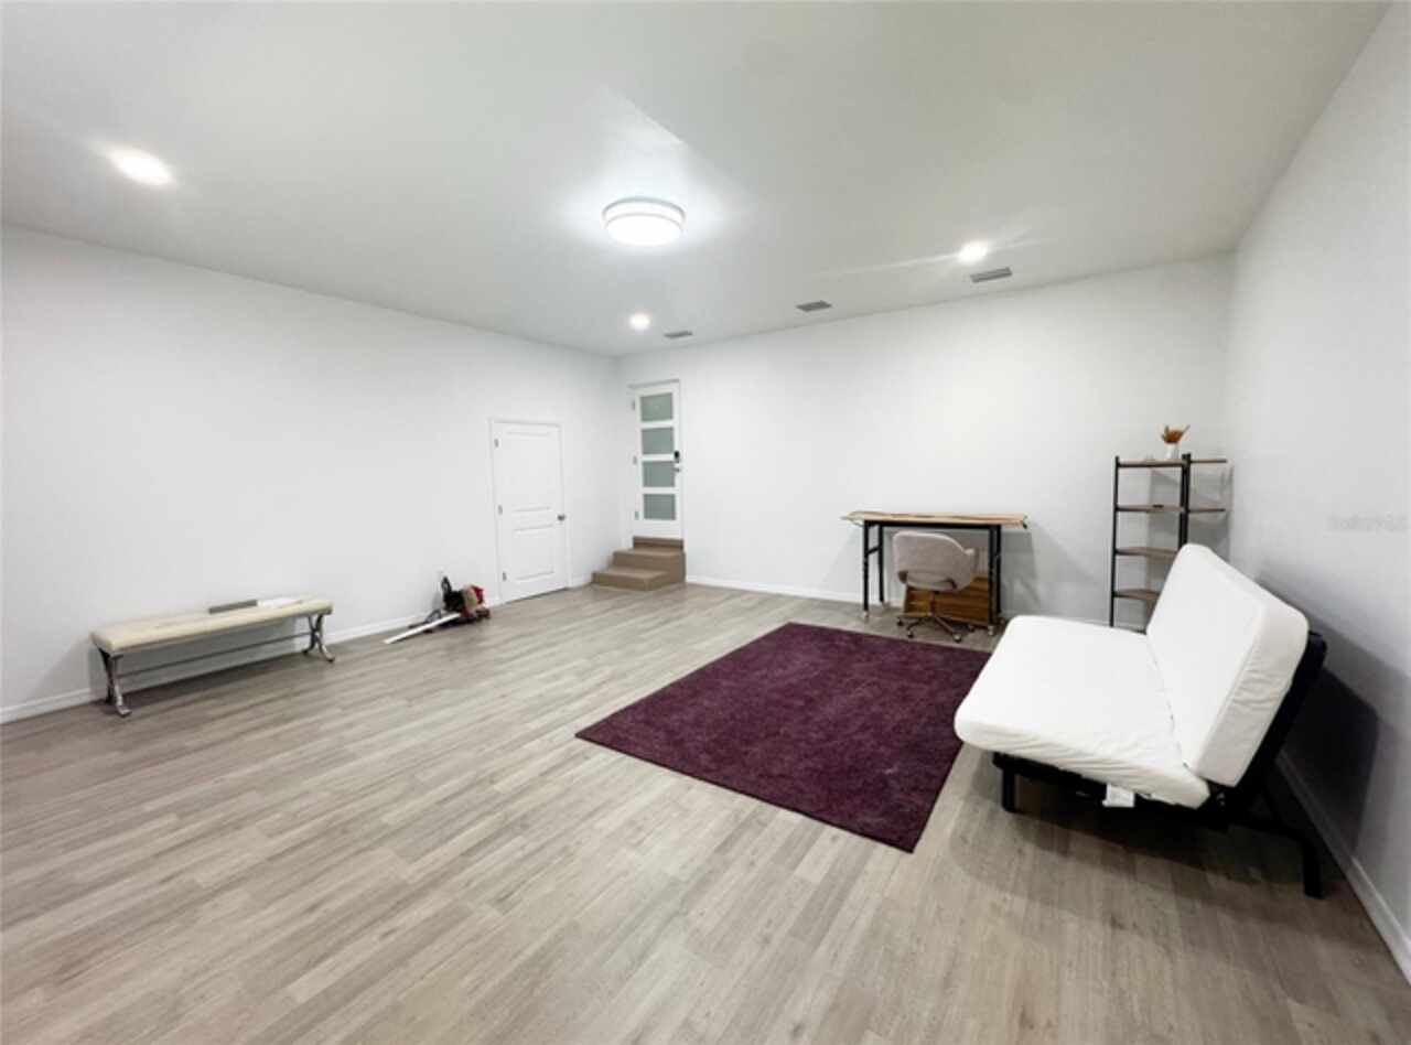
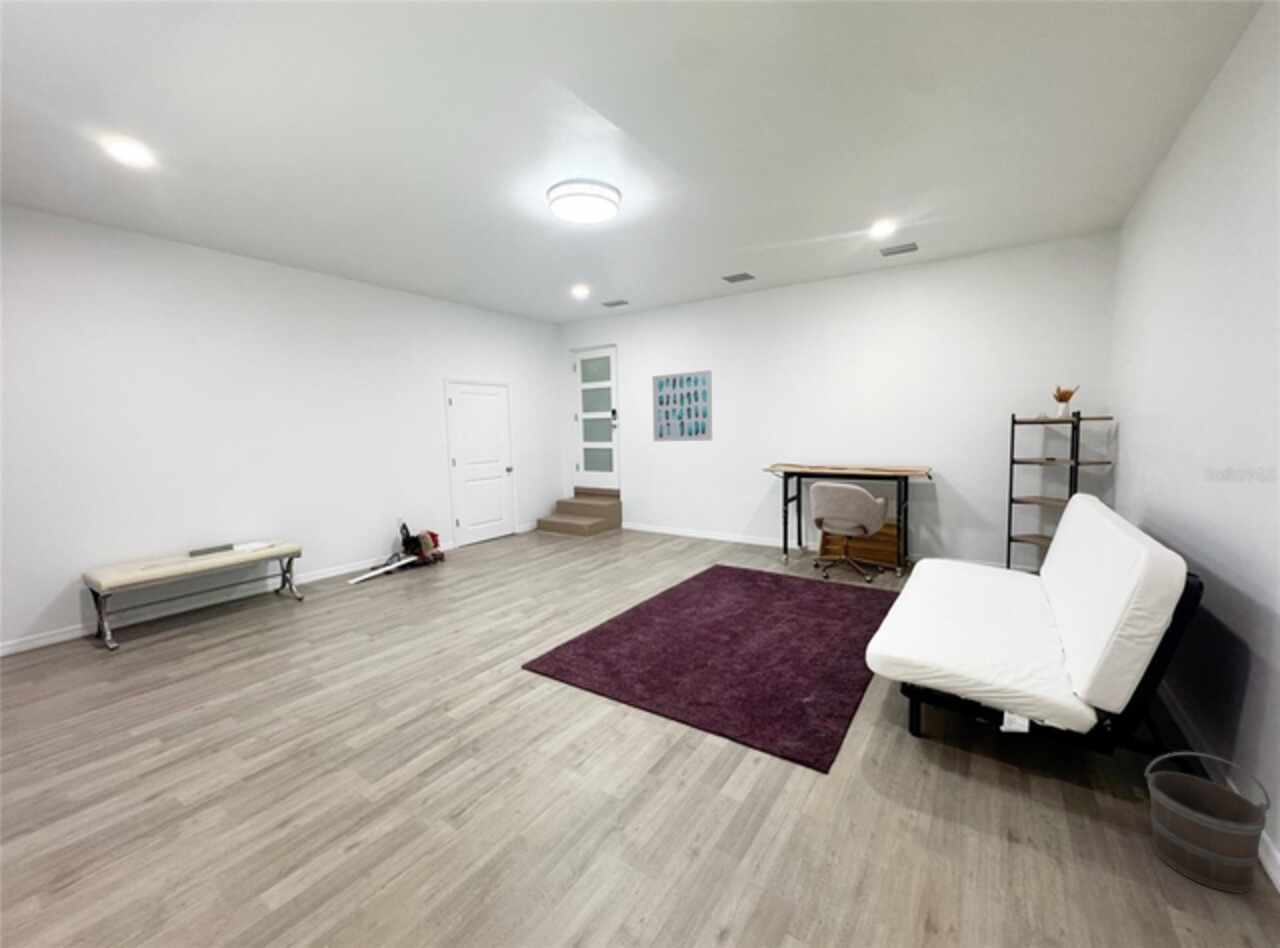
+ bucket (1203, 807)
+ wall art (681, 407)
